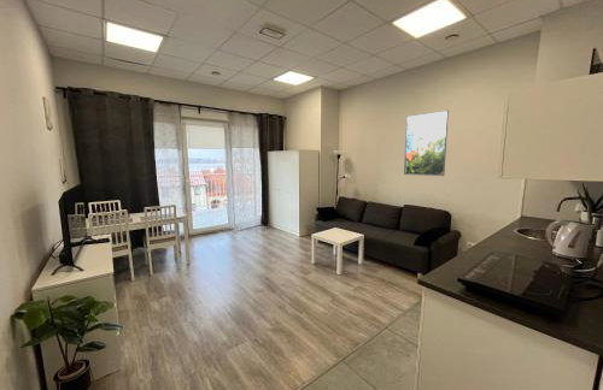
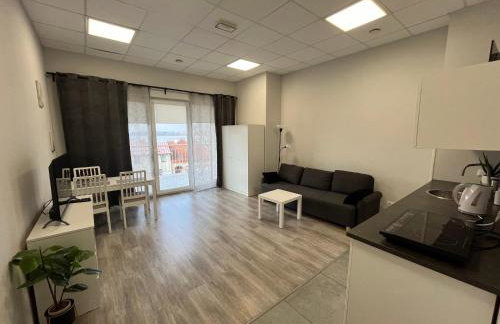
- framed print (425, 144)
